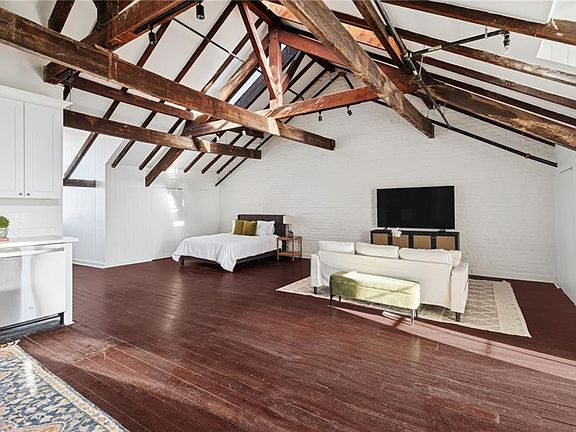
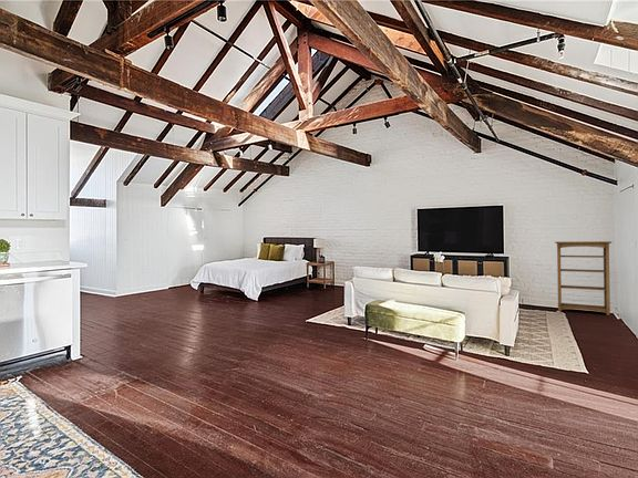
+ bookshelf (582, 271)
